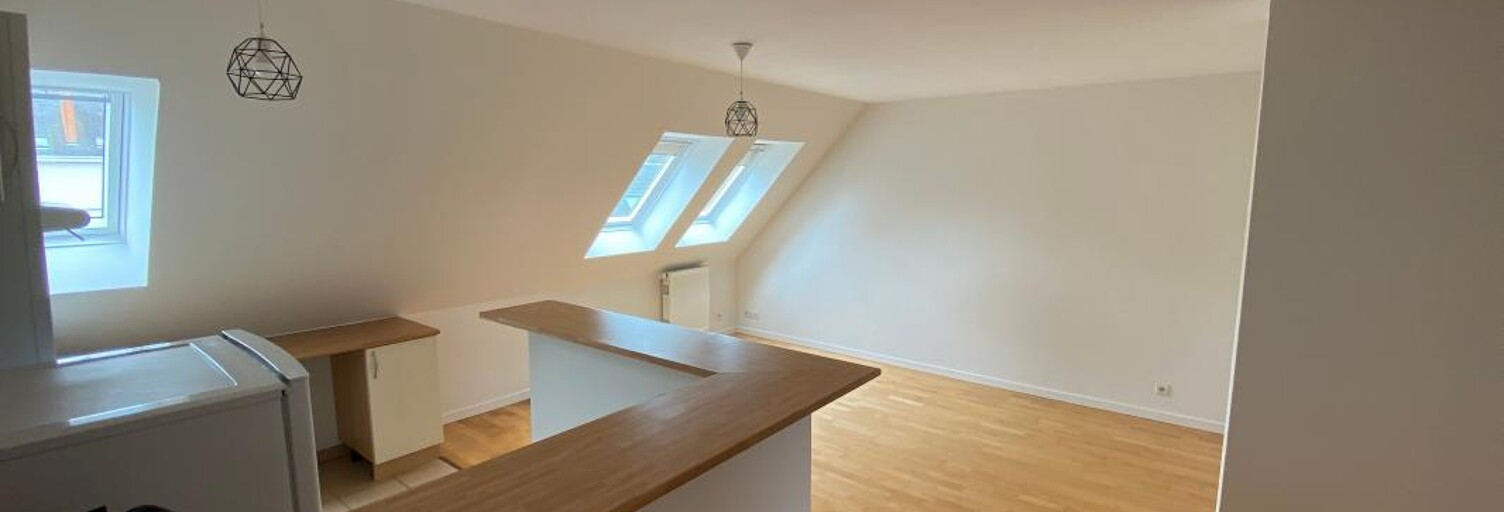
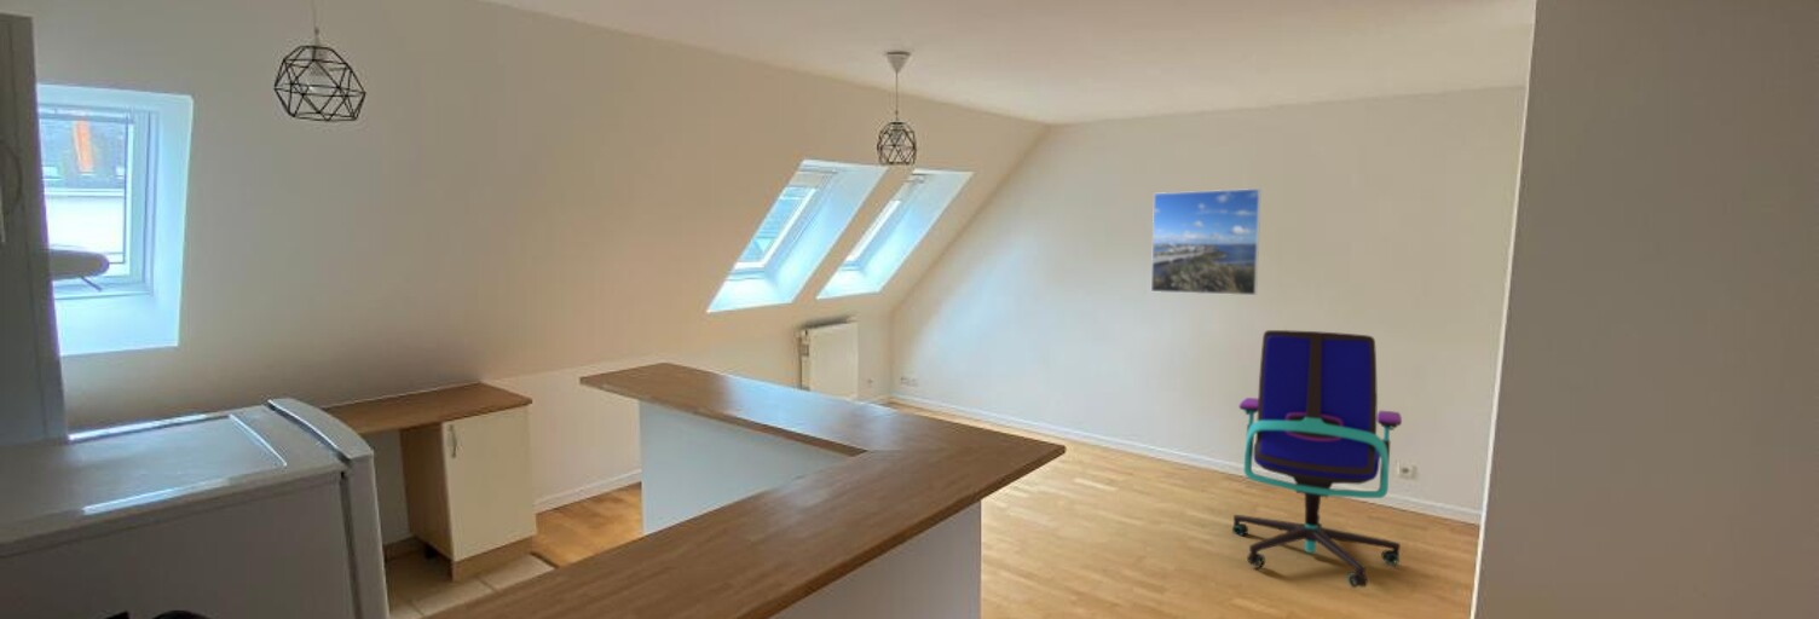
+ office chair (1315, 441)
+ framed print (1203, 242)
